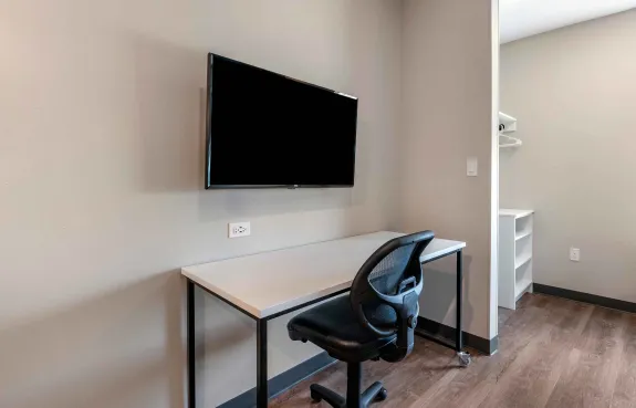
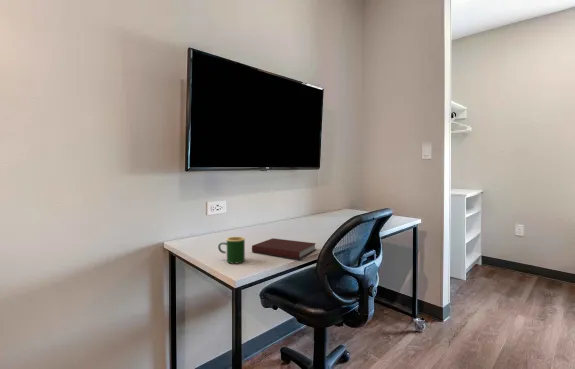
+ mug (231, 249)
+ notebook (284, 247)
